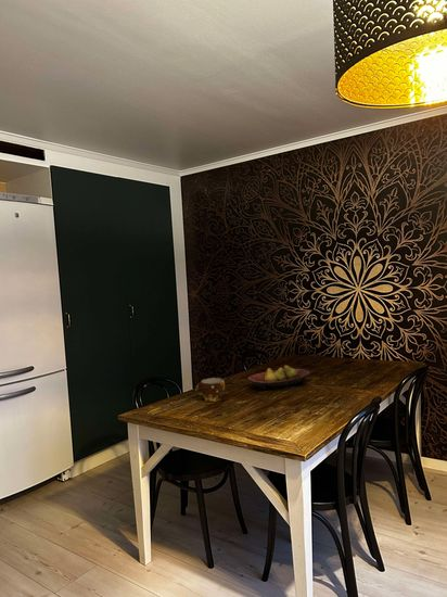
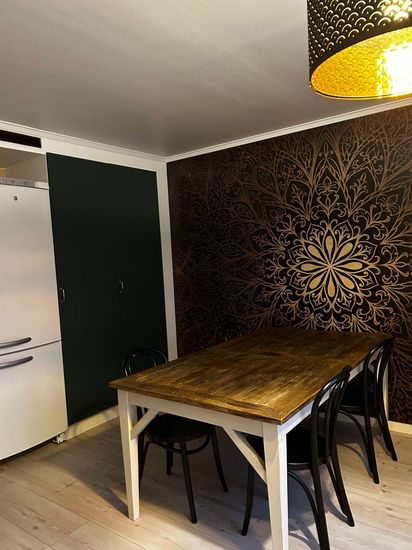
- fruit bowl (279, 376)
- cup (210, 390)
